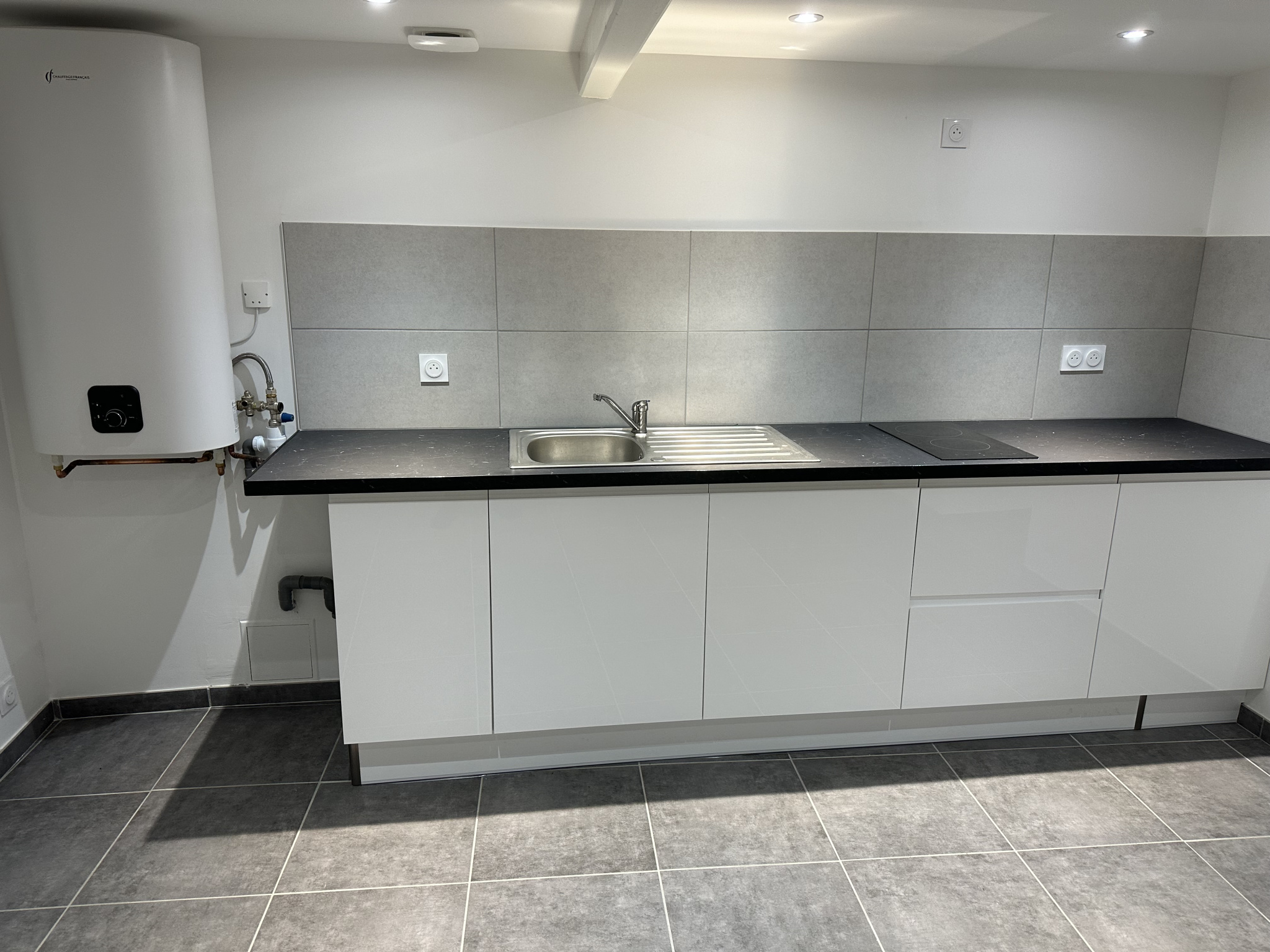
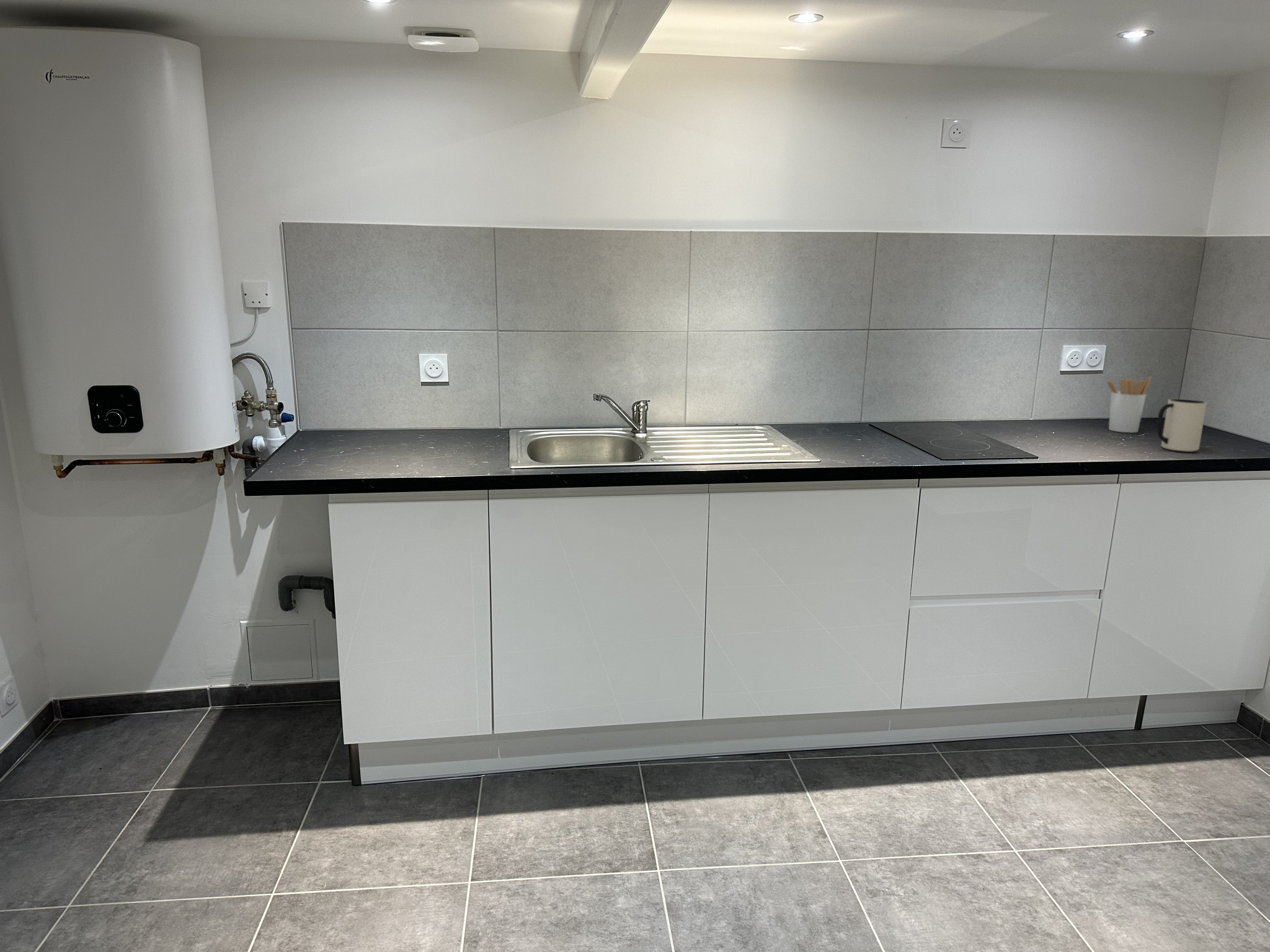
+ pitcher (1179, 425)
+ utensil holder (1128, 403)
